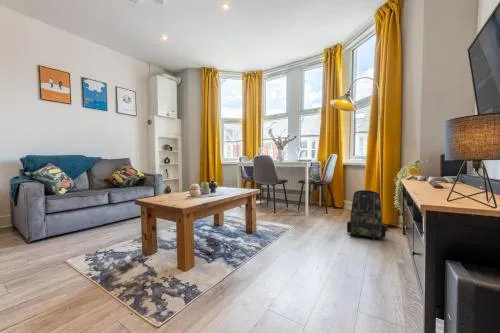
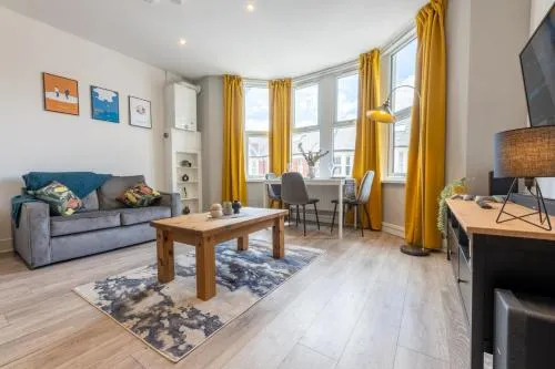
- backpack (366, 212)
